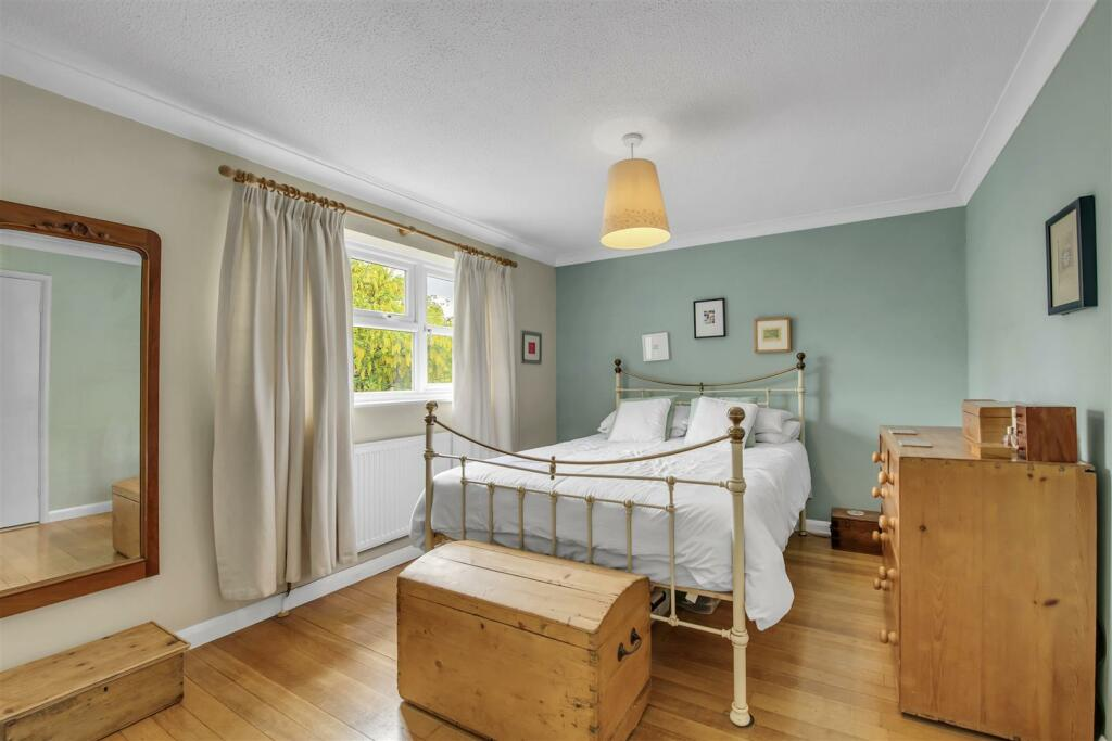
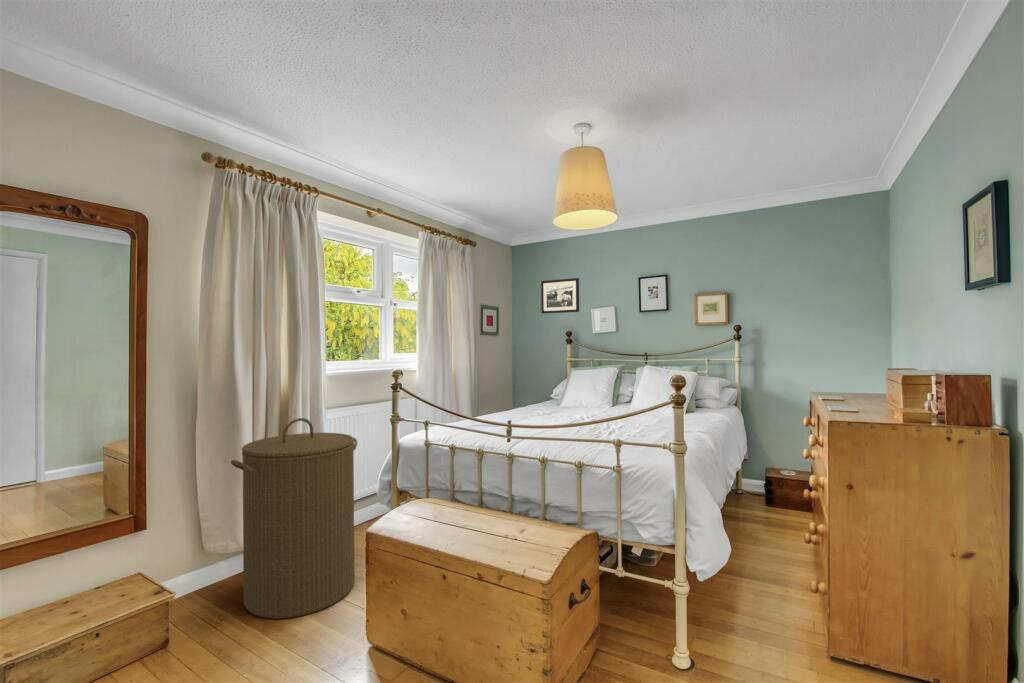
+ laundry hamper (301, 504)
+ picture frame (559, 296)
